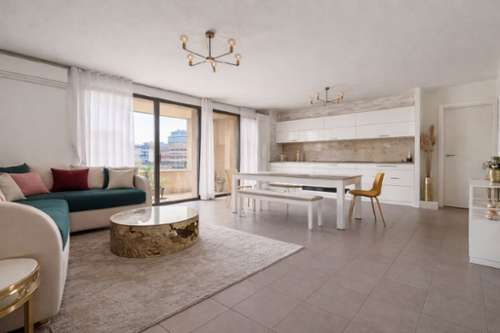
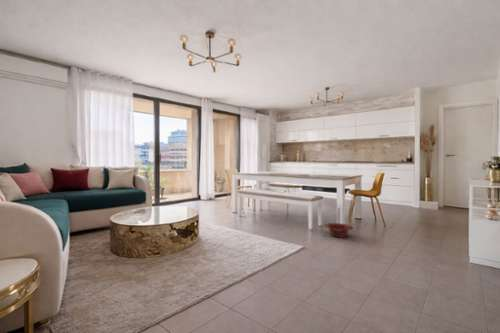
+ basket (338, 221)
